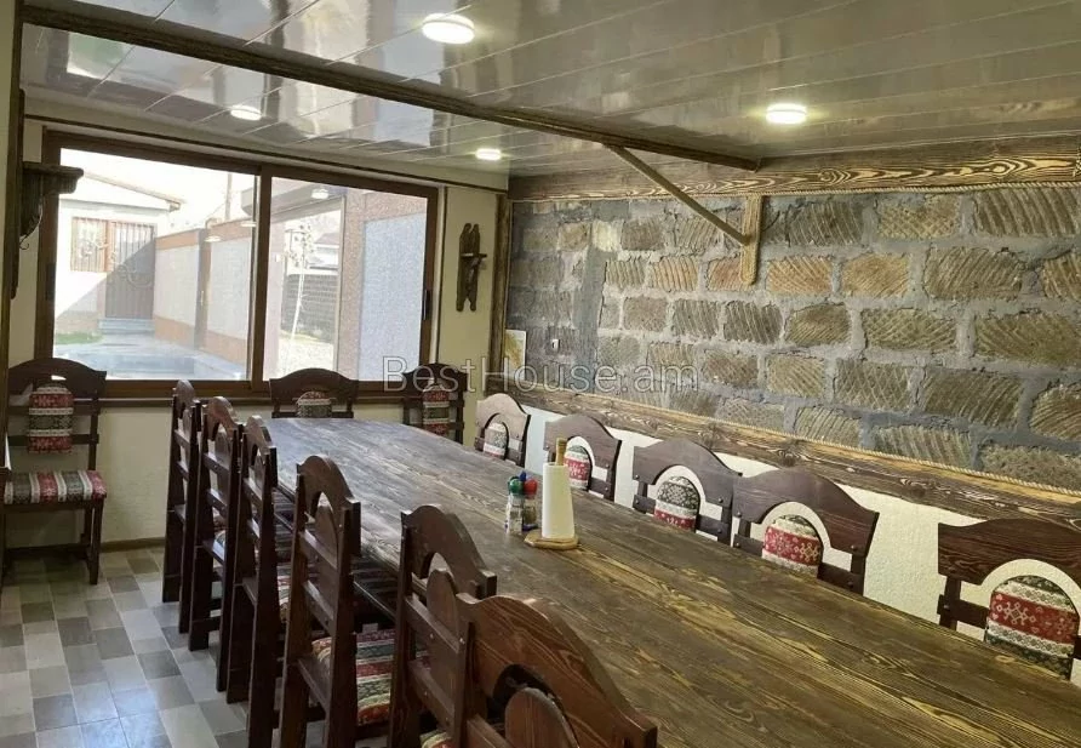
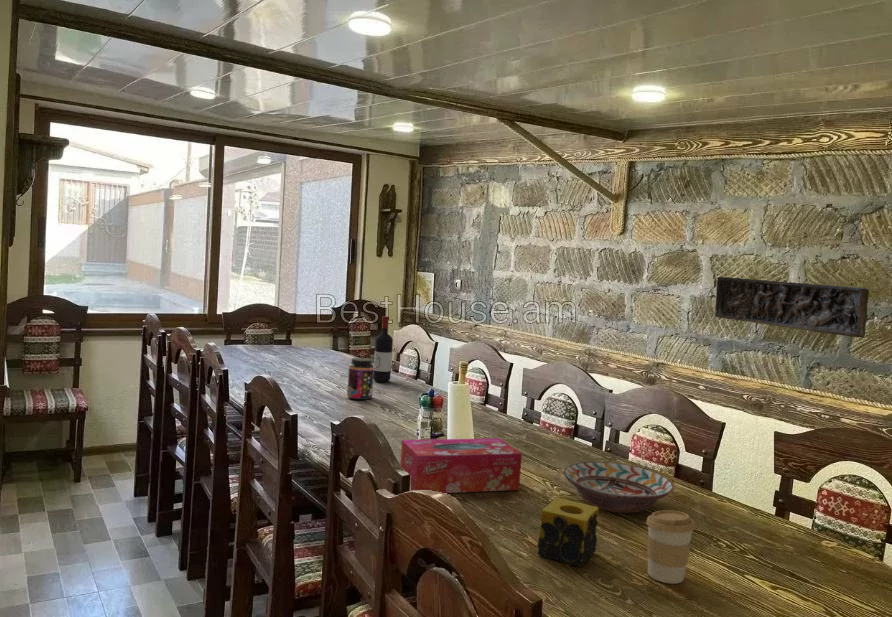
+ coffee cup (668, 544)
+ decorative bowl (616, 490)
+ wine bottle (383, 348)
+ jar (360, 378)
+ carved panel (783, 304)
+ candle (568, 530)
+ tissue box (459, 464)
